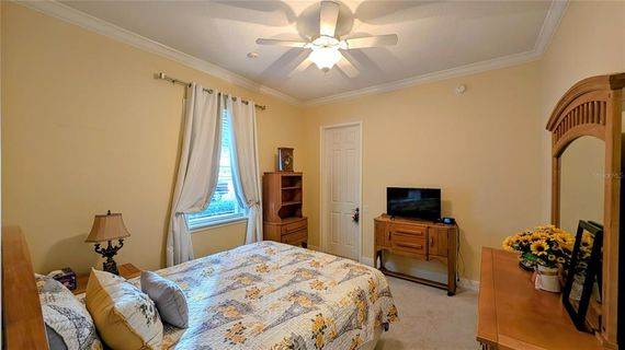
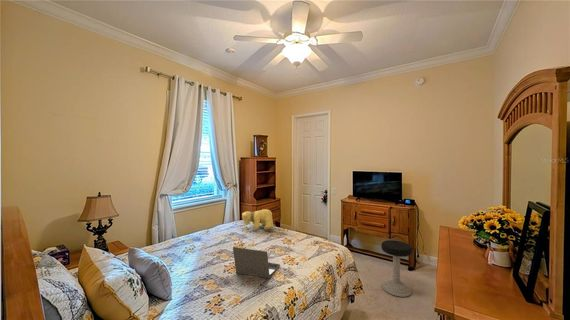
+ laptop (257, 256)
+ teddy bear (257, 219)
+ stool (396, 267)
